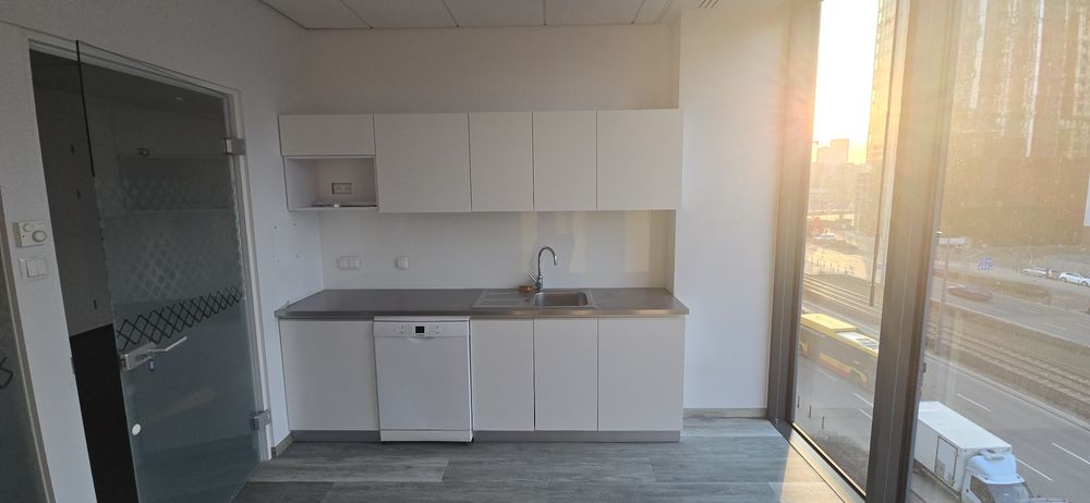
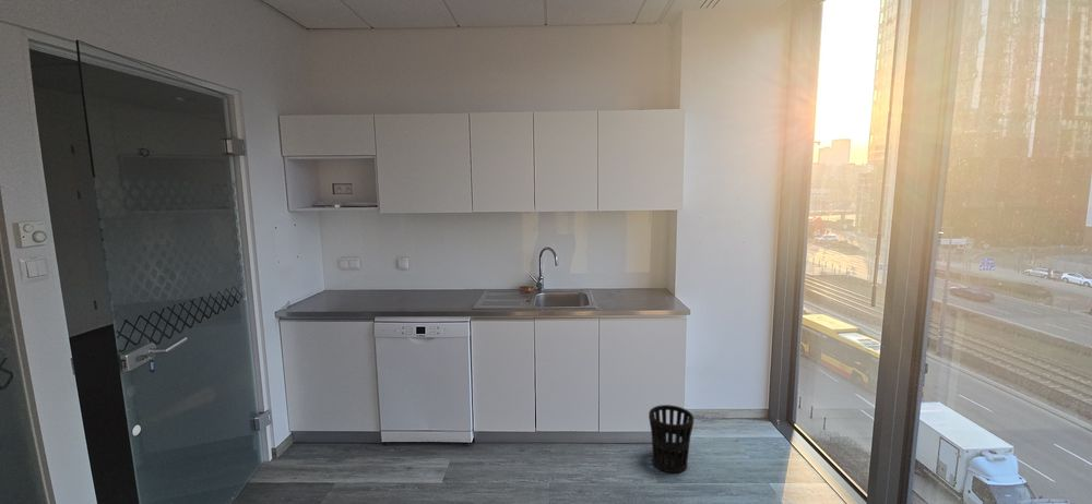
+ wastebasket (670, 439)
